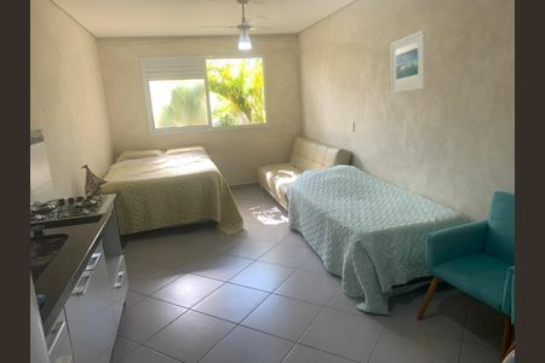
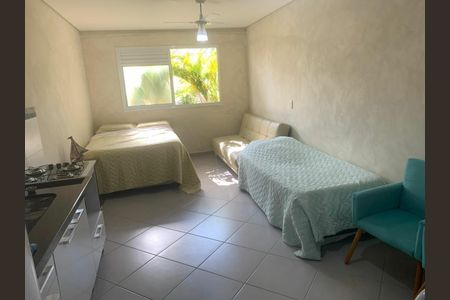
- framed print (407, 64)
